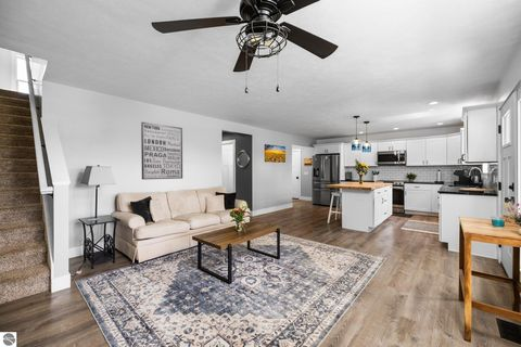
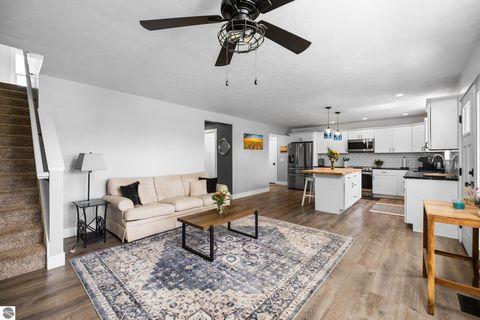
- wall art (163, 152)
